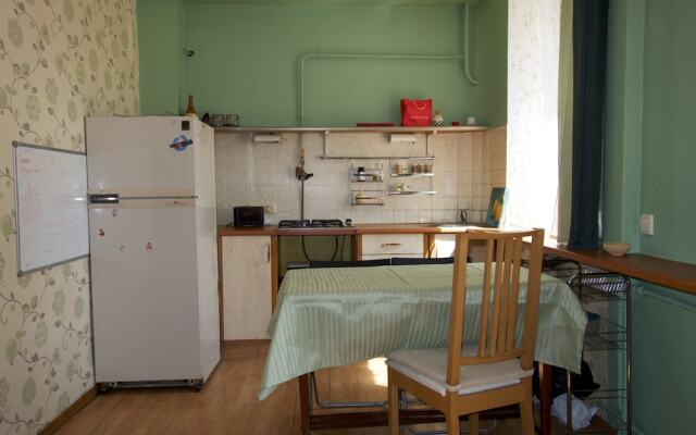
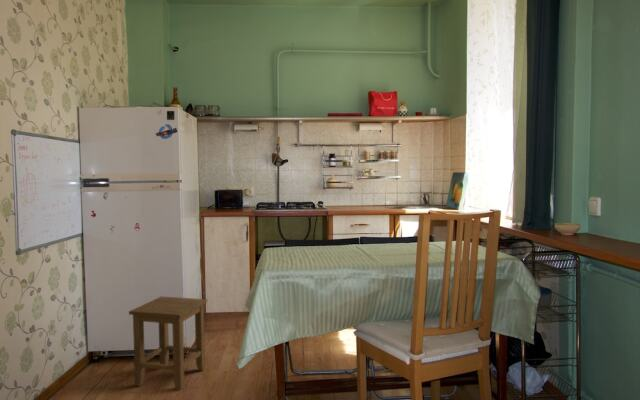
+ stool (168, 341)
